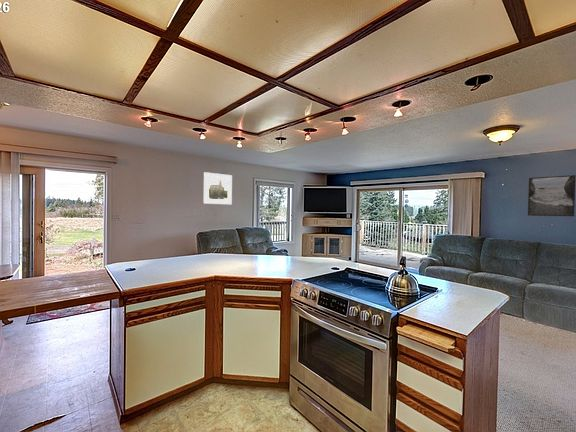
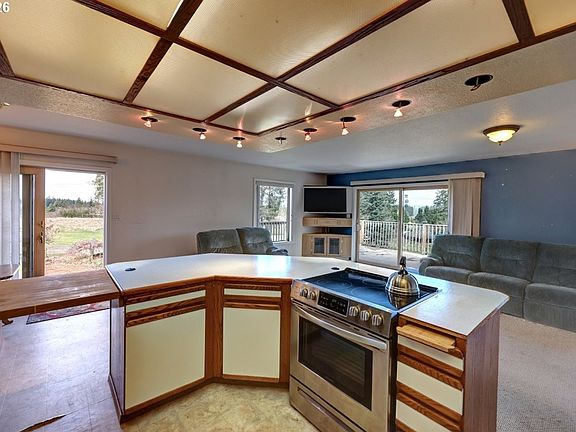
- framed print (218, 188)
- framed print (550, 196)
